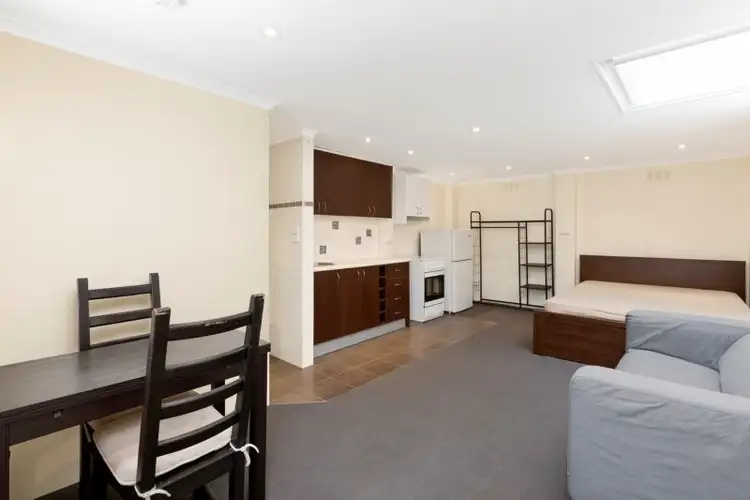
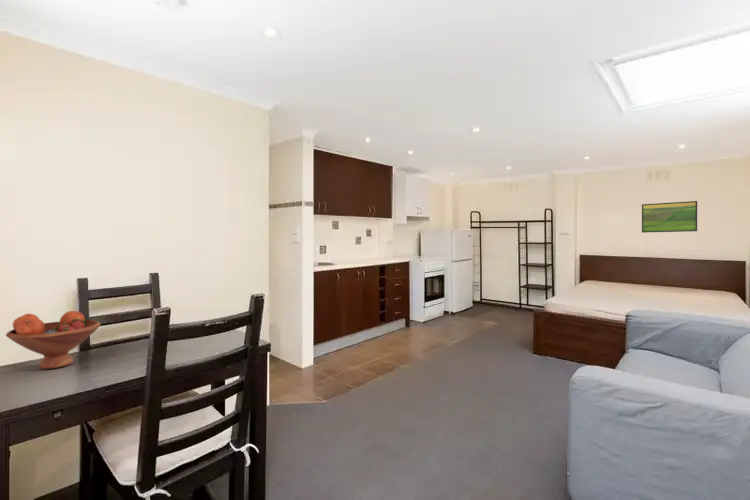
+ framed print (668, 217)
+ fruit bowl (56, 339)
